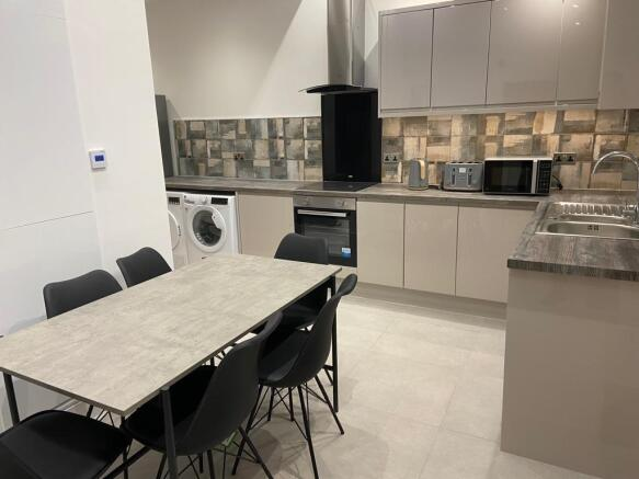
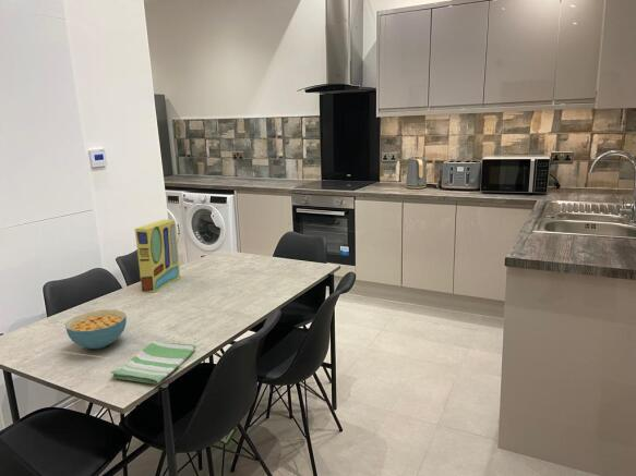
+ dish towel (156, 359)
+ cereal bowl (97, 332)
+ cereal box (158, 254)
